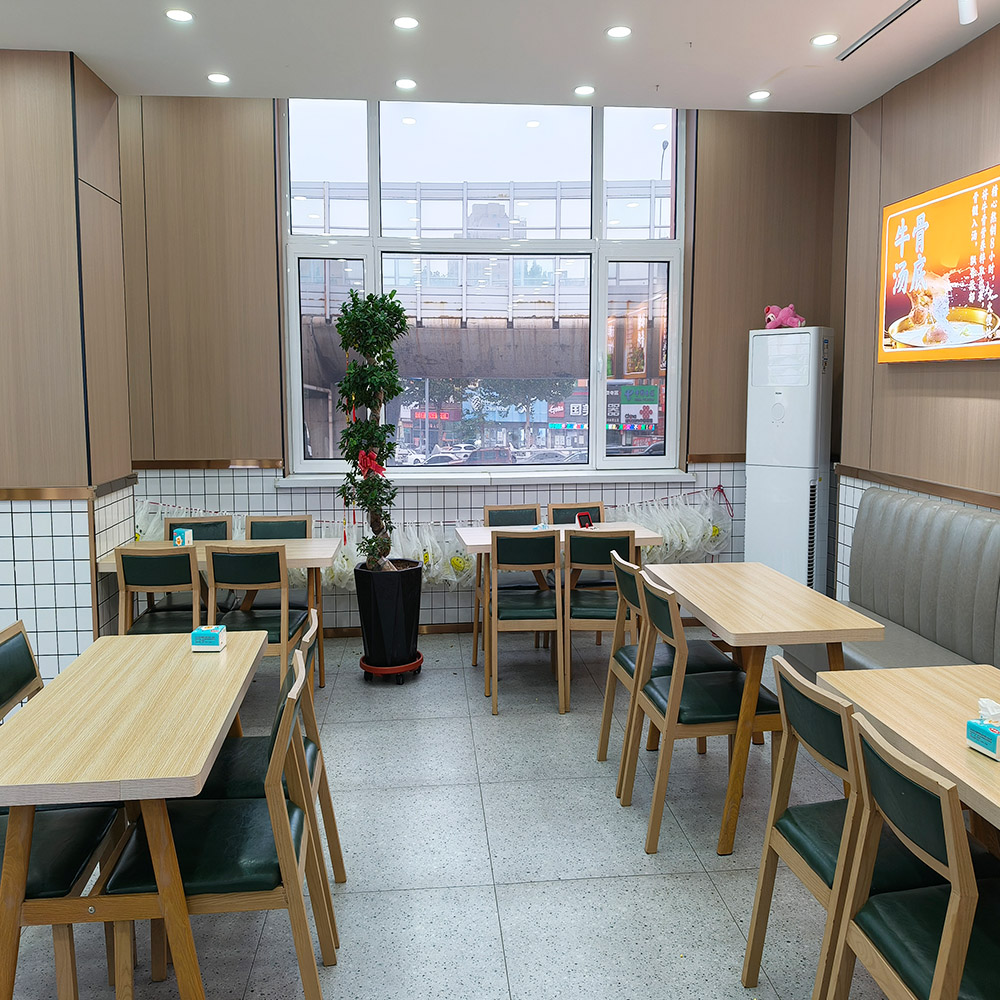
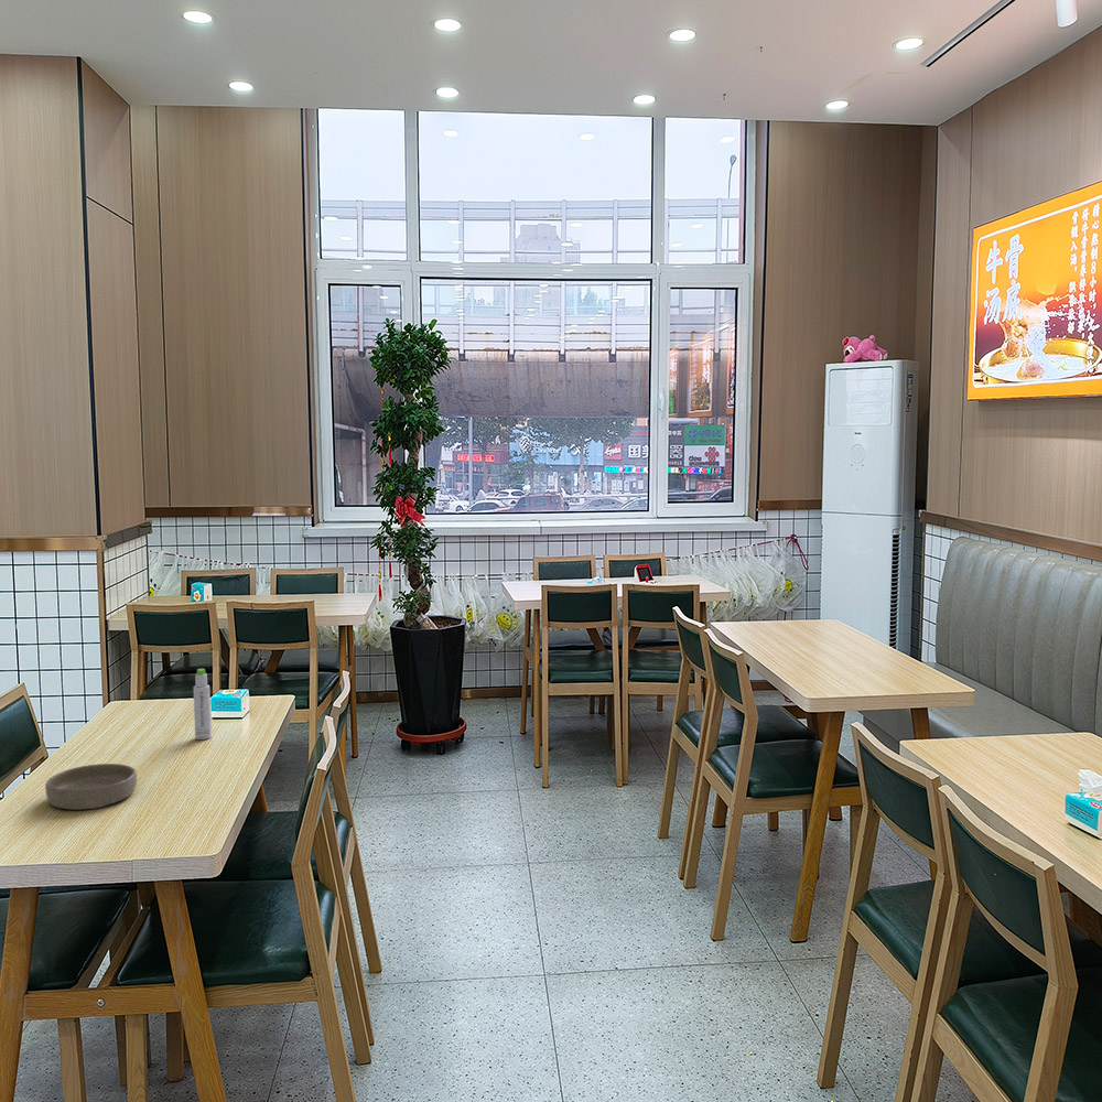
+ bottle (202, 703)
+ bowl (91, 786)
